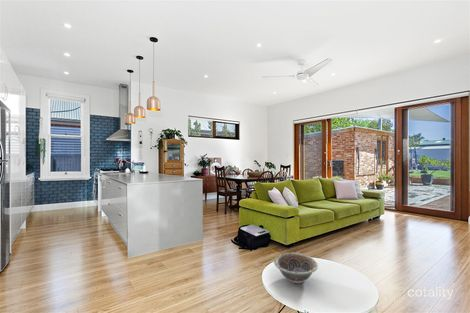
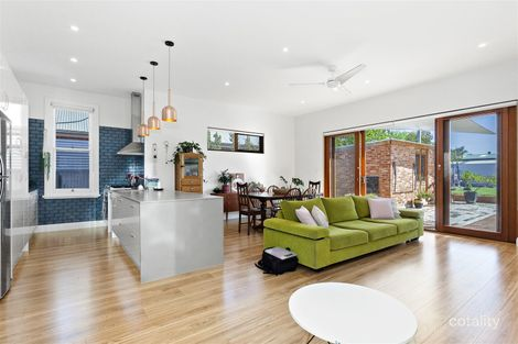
- decorative bowl (295, 269)
